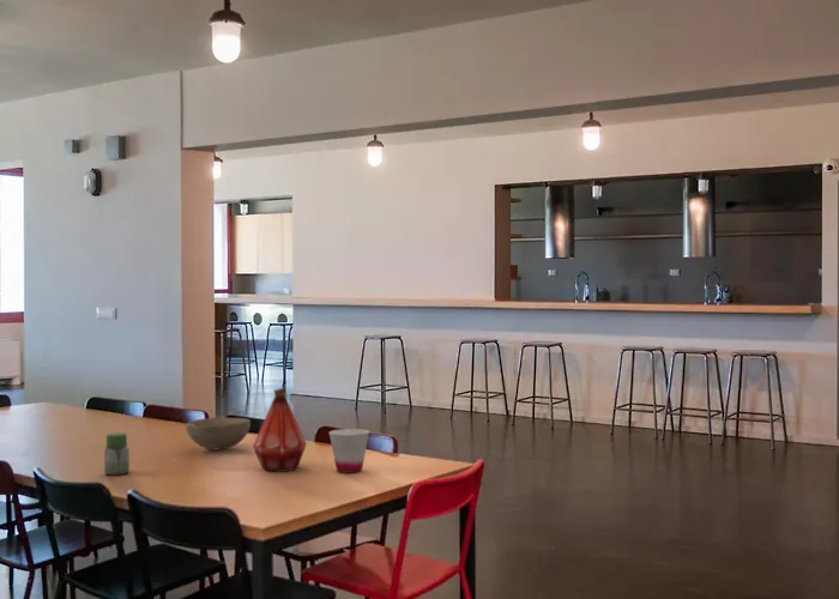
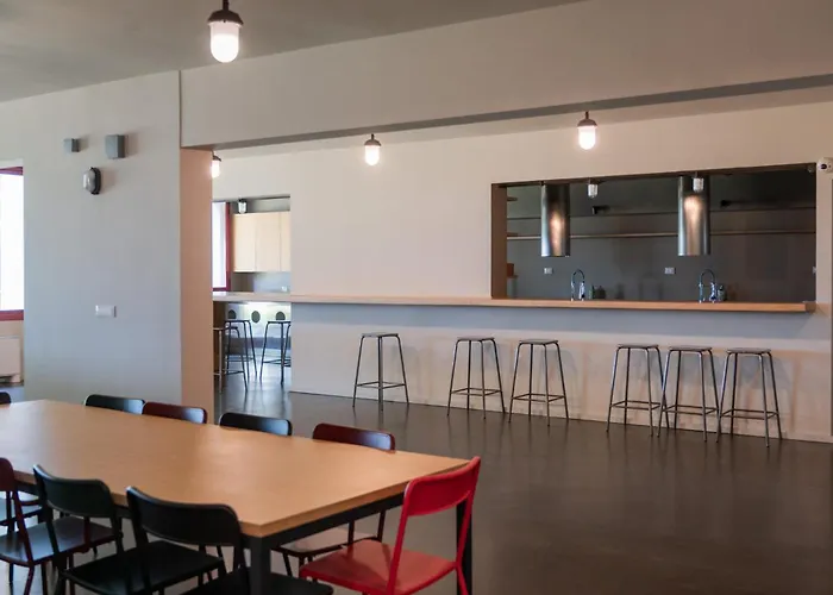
- jar (116, 453)
- bottle (280, 428)
- bowl (218, 434)
- cup (349, 450)
